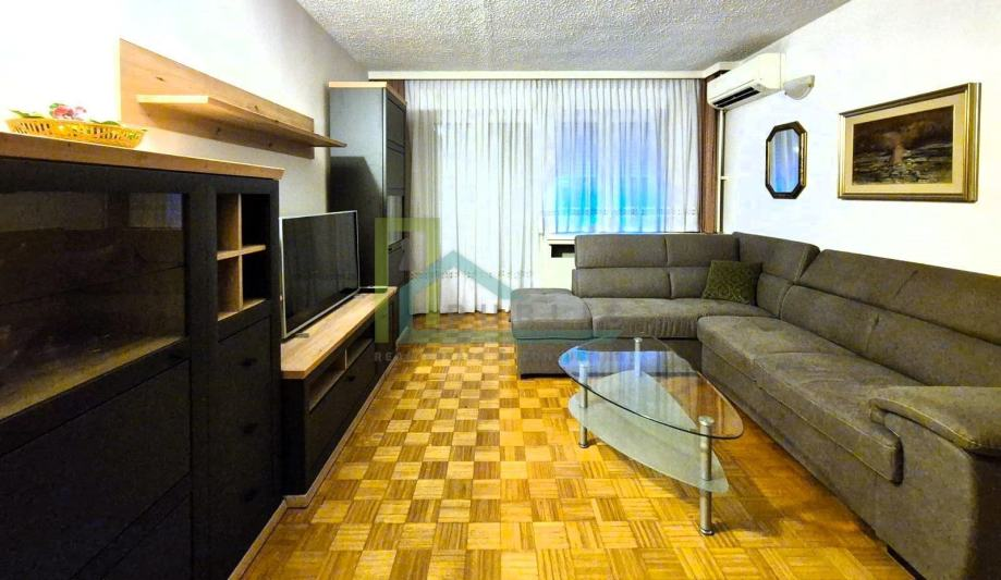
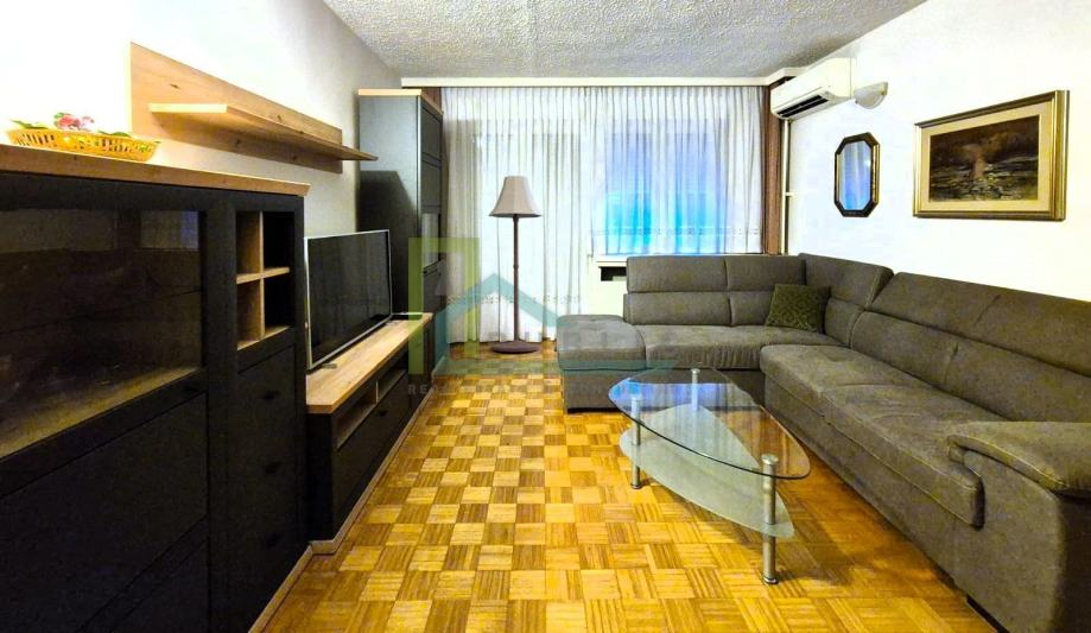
+ floor lamp (515, 264)
